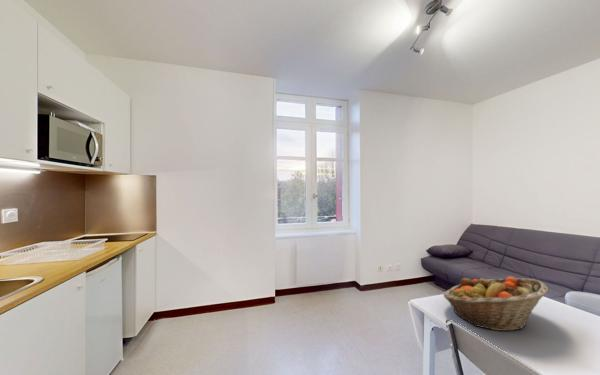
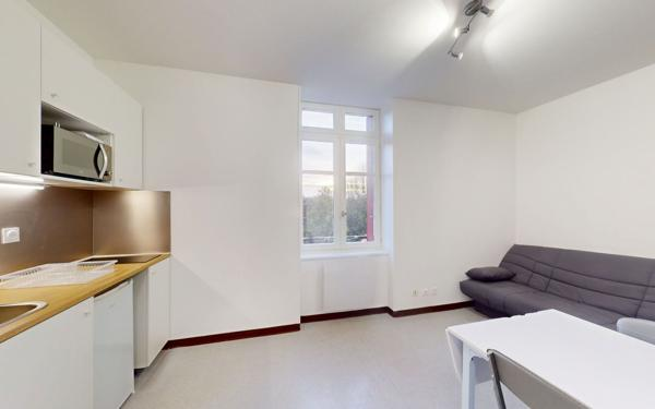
- fruit basket (492, 296)
